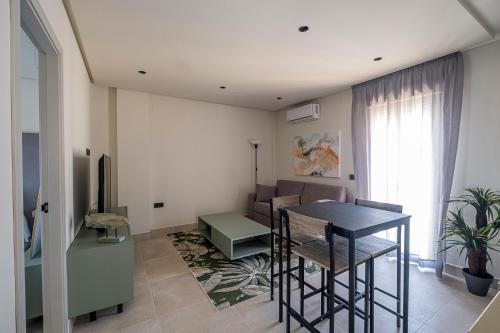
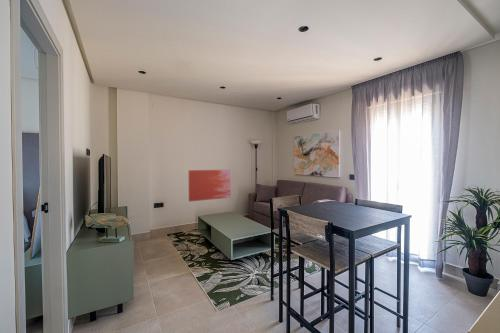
+ wall art (210, 184)
